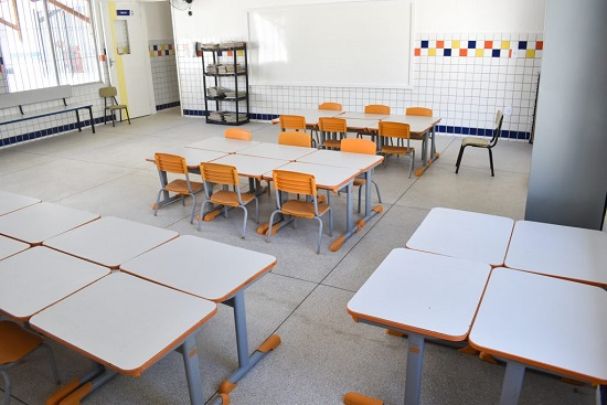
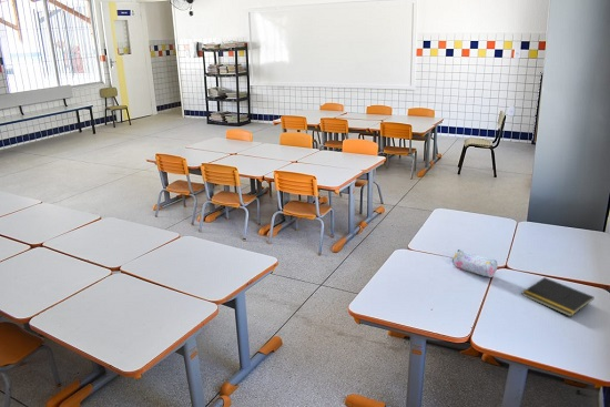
+ notepad (557, 295)
+ pencil case (475, 262)
